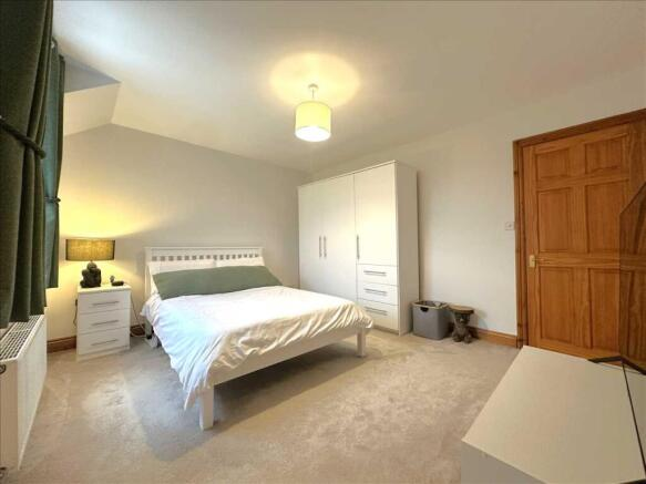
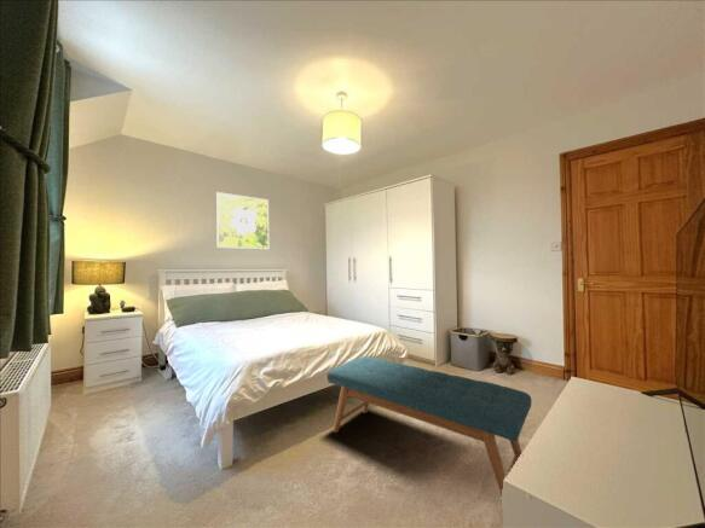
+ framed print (243, 221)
+ bench (417, 412)
